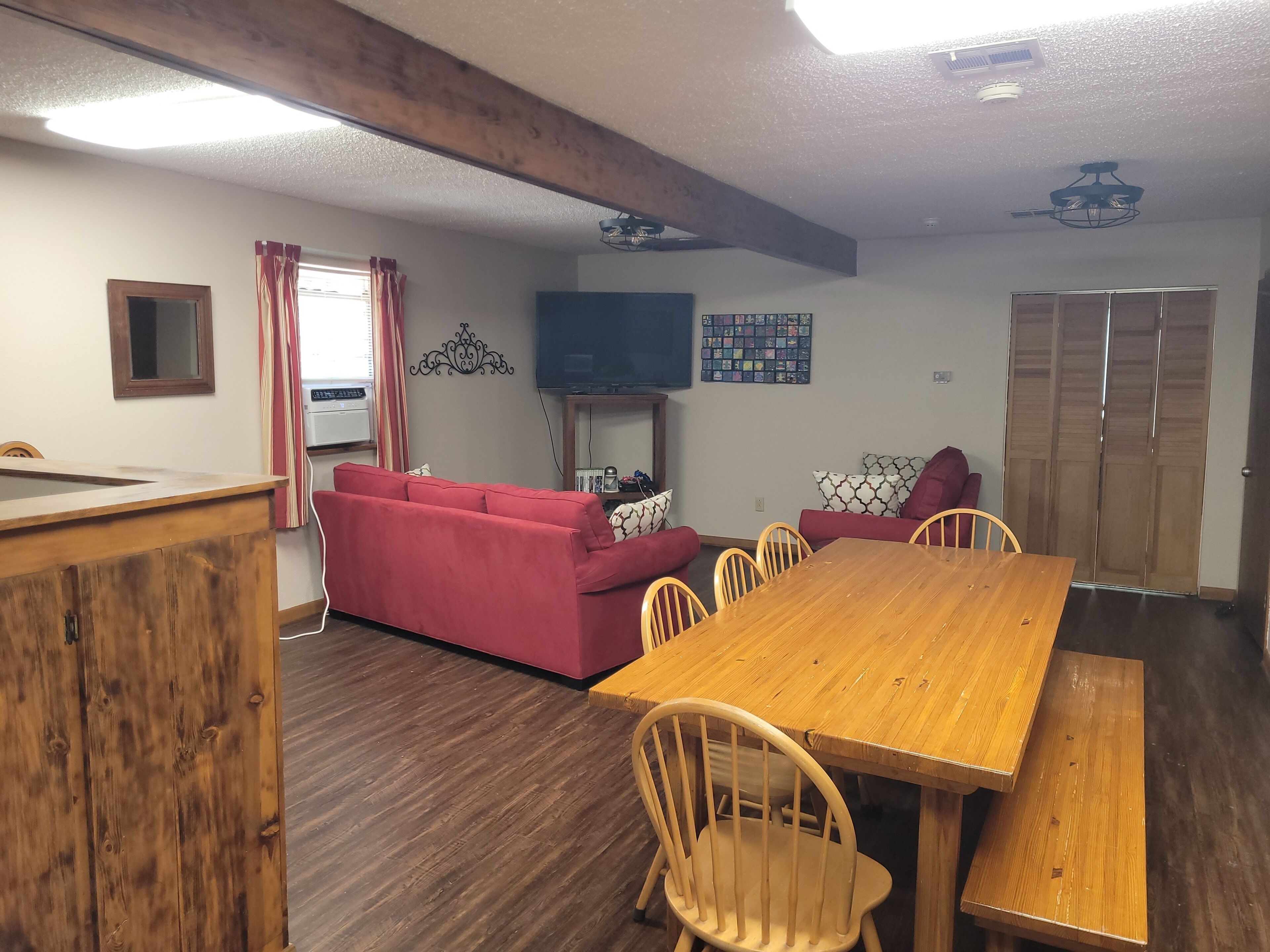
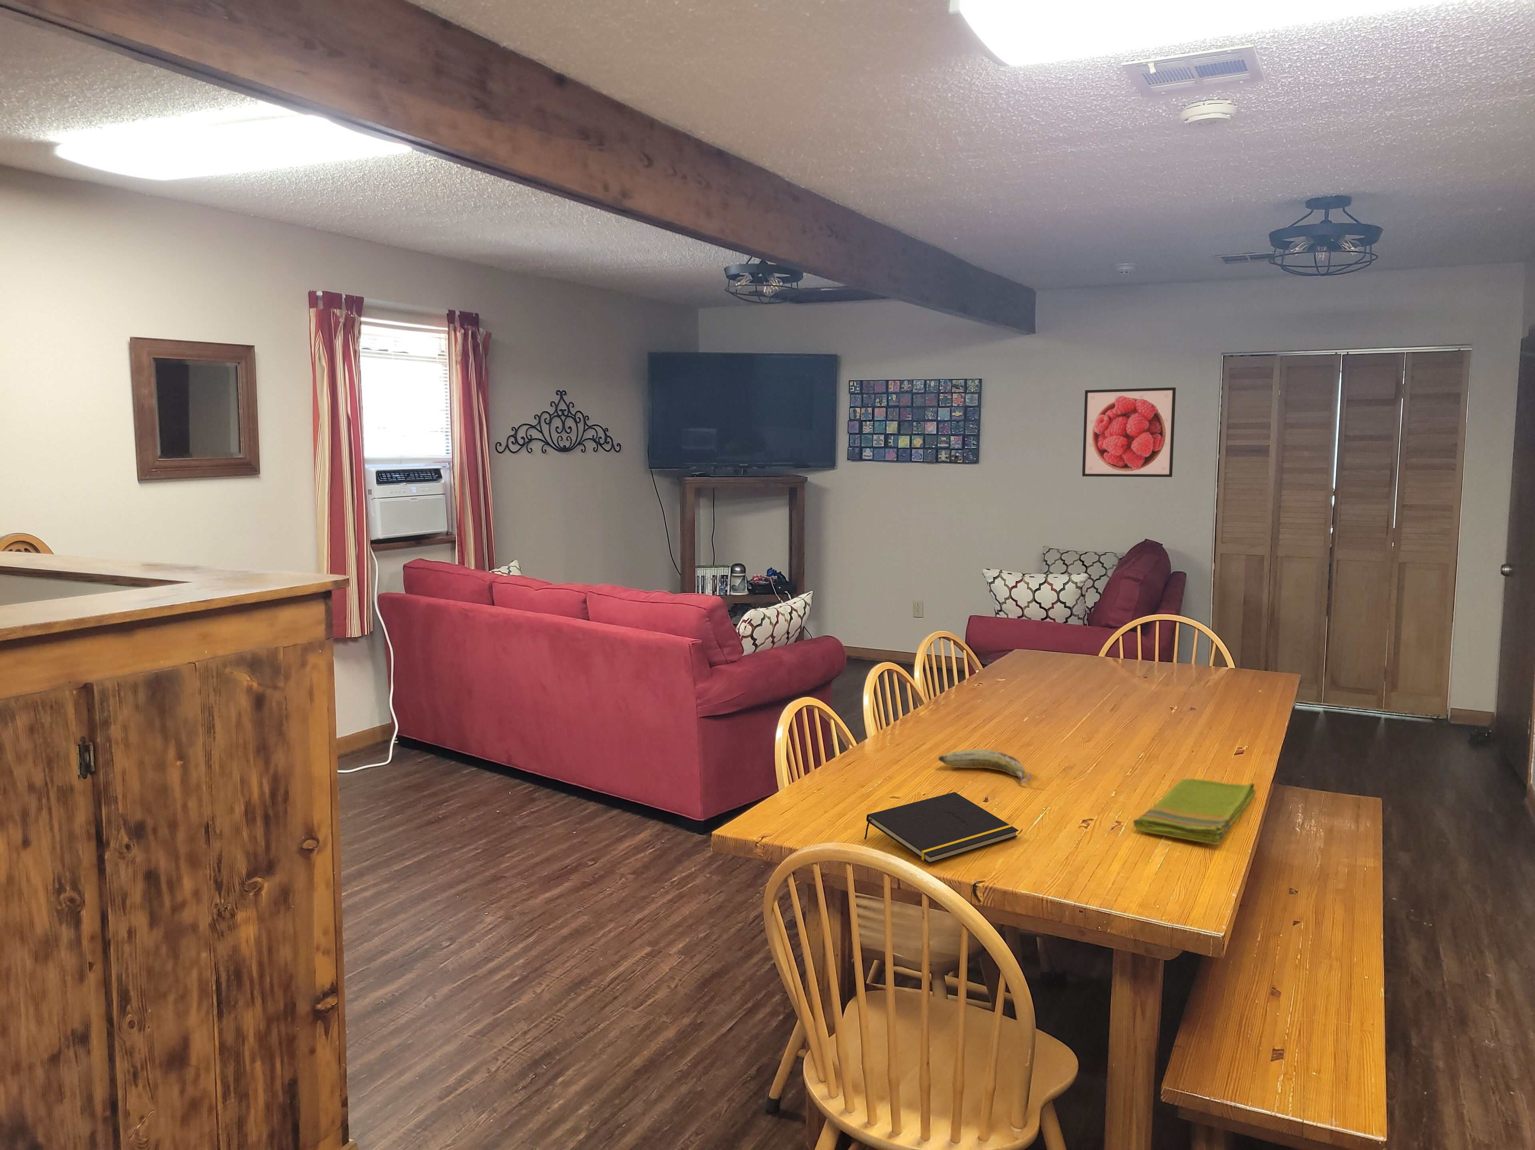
+ fruit (990, 762)
+ dish towel (1198, 805)
+ notepad (943, 825)
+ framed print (1128, 432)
